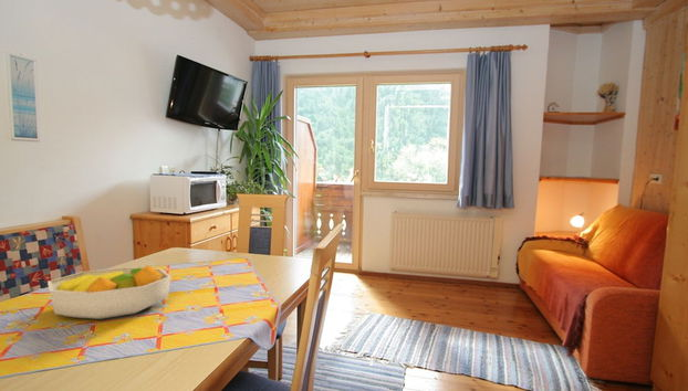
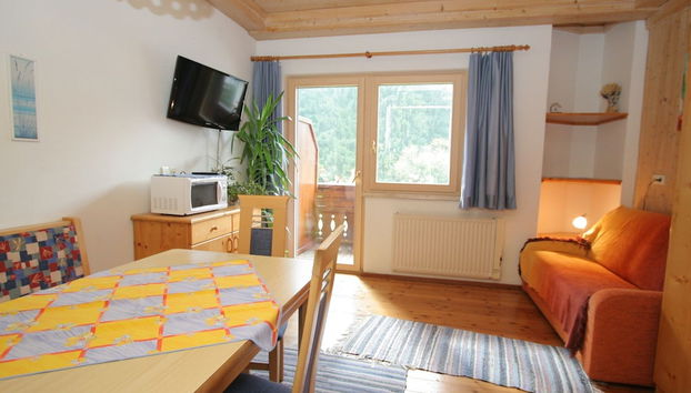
- fruit bowl (111, 286)
